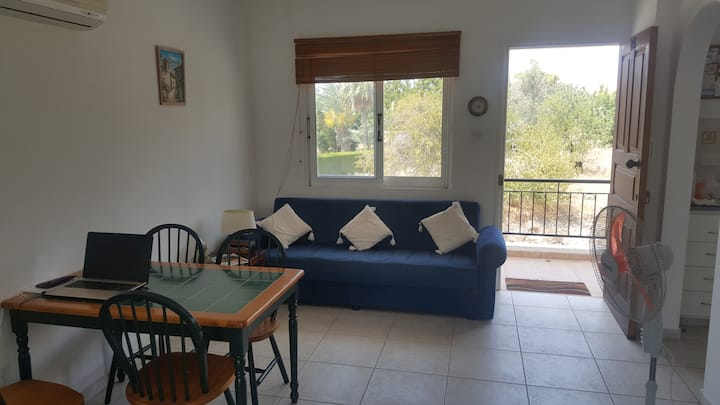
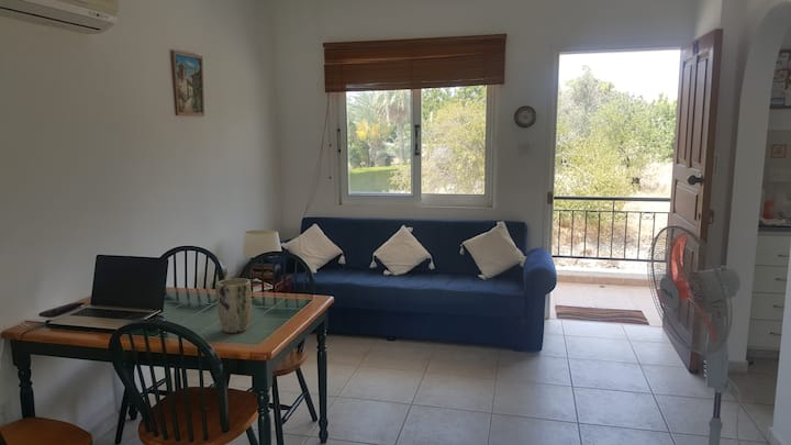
+ plant pot (234, 305)
